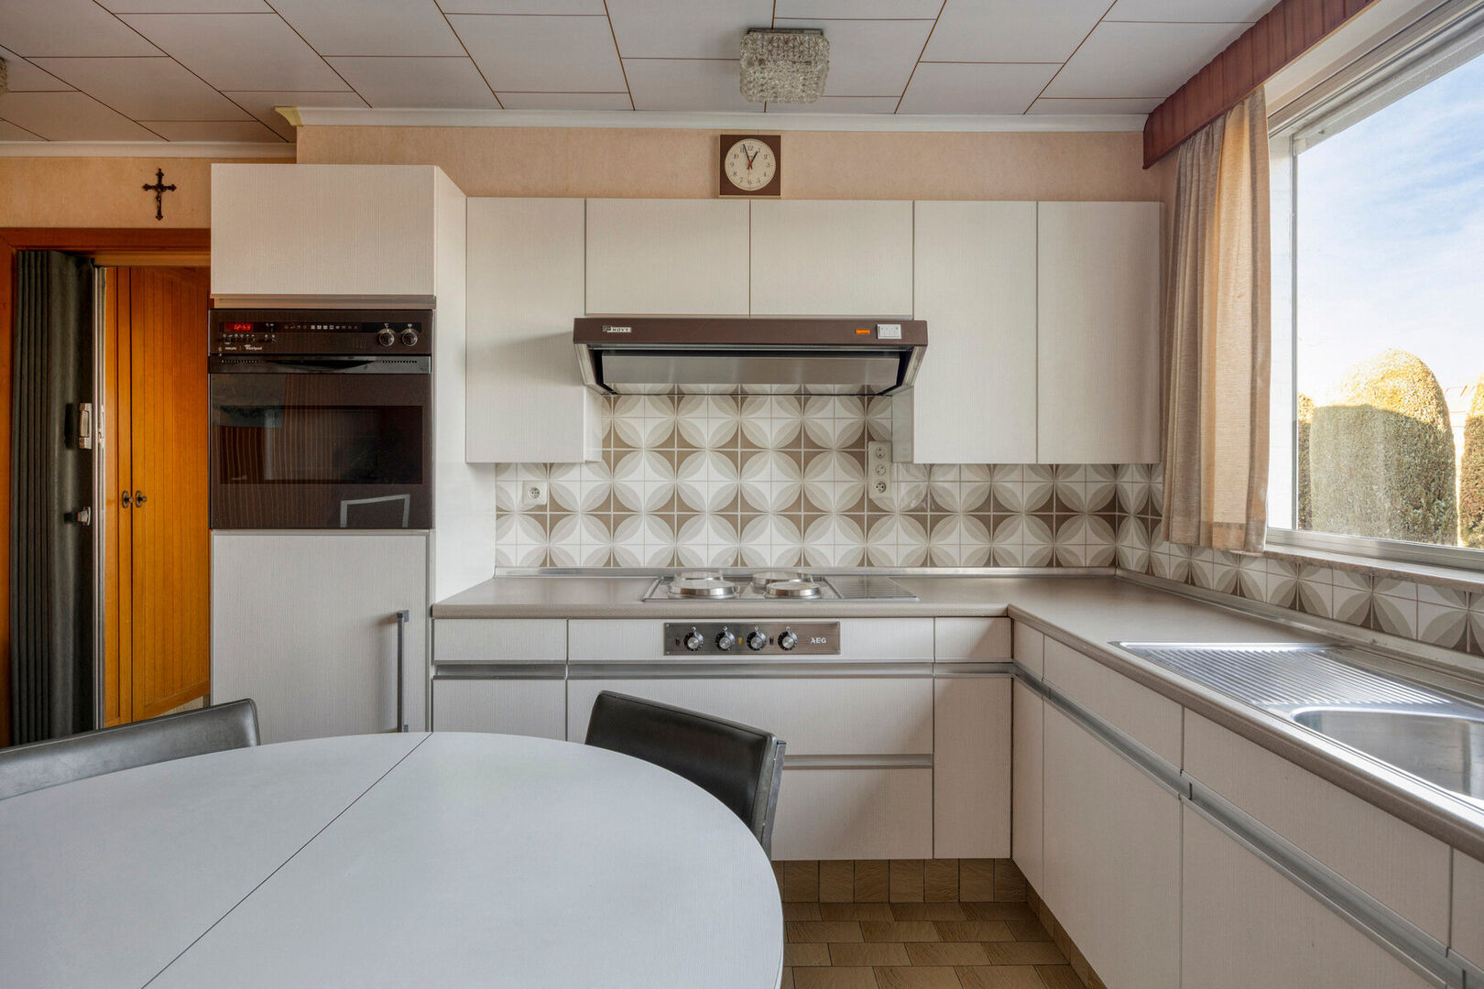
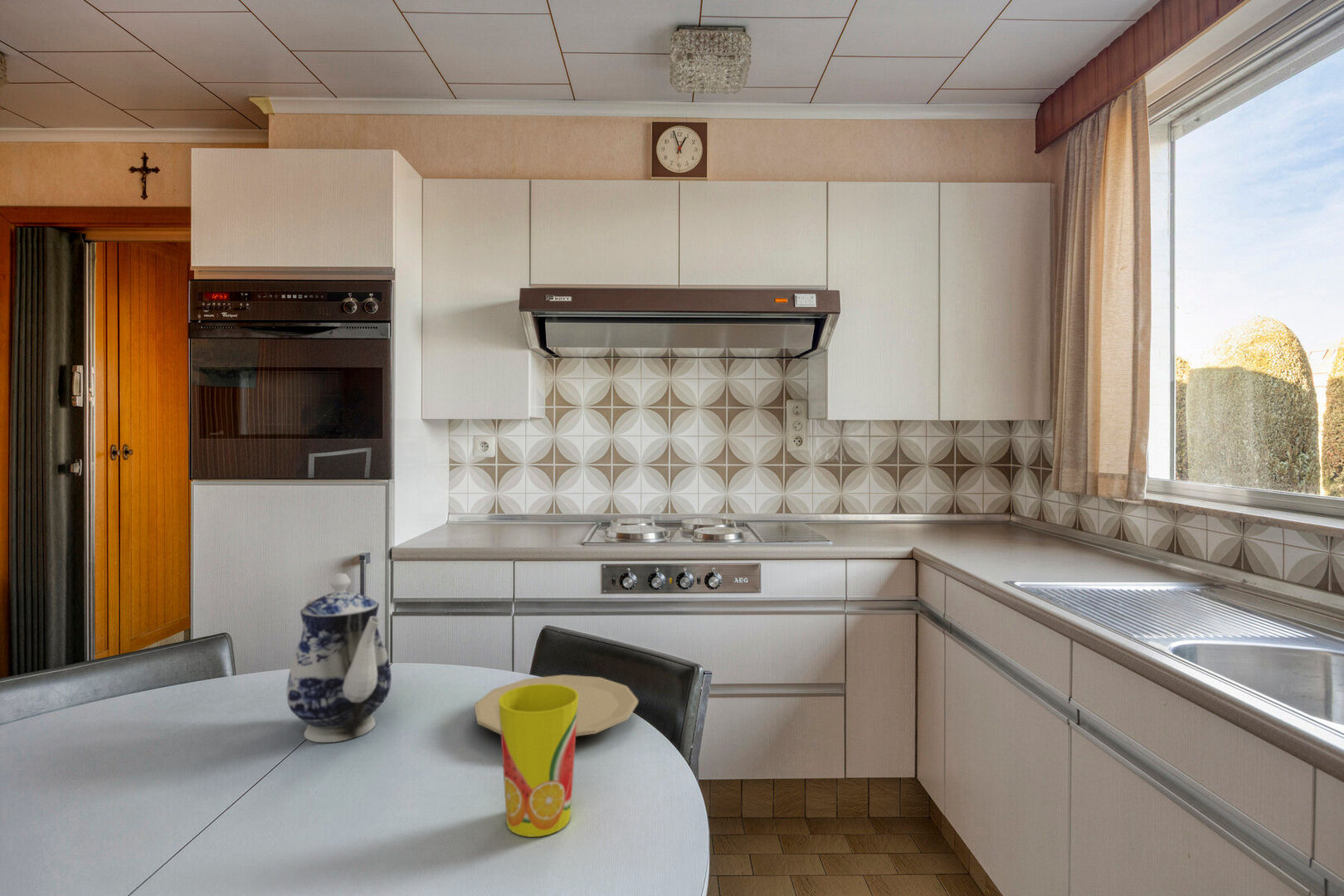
+ cup (538, 758)
+ teapot (340, 651)
+ plate (577, 716)
